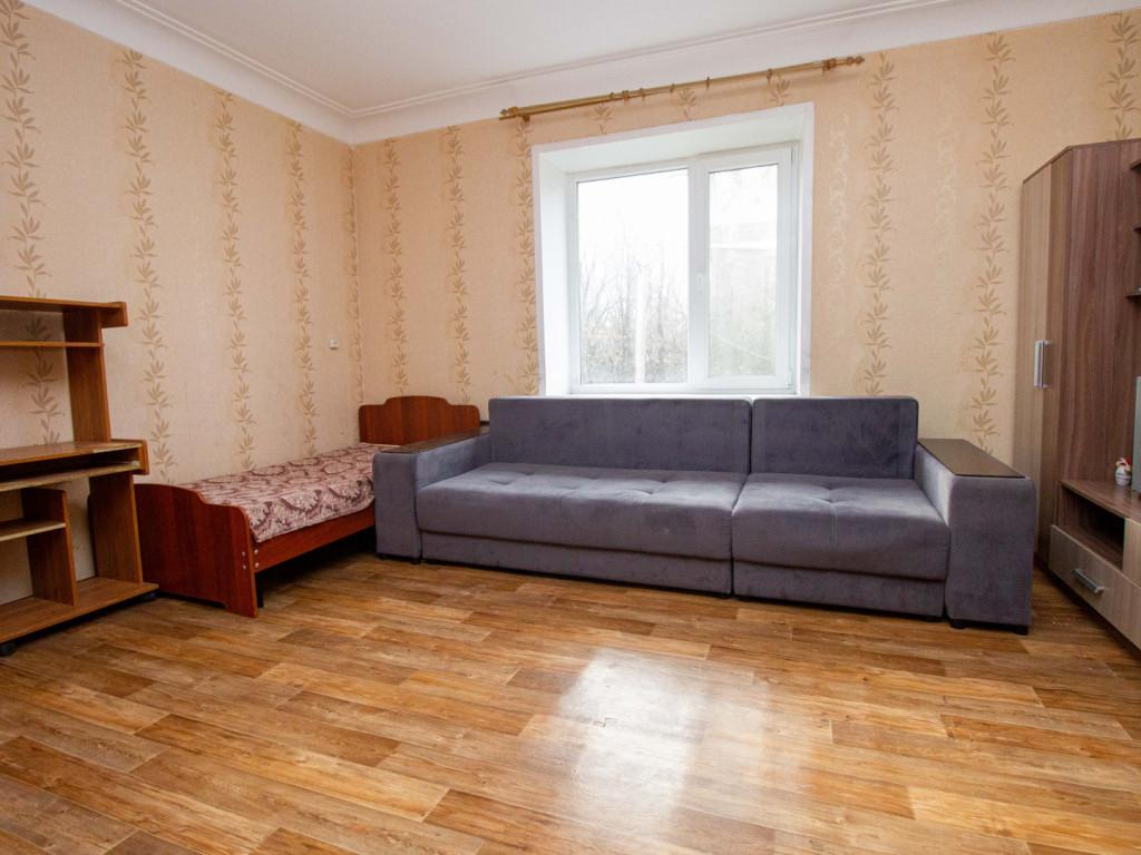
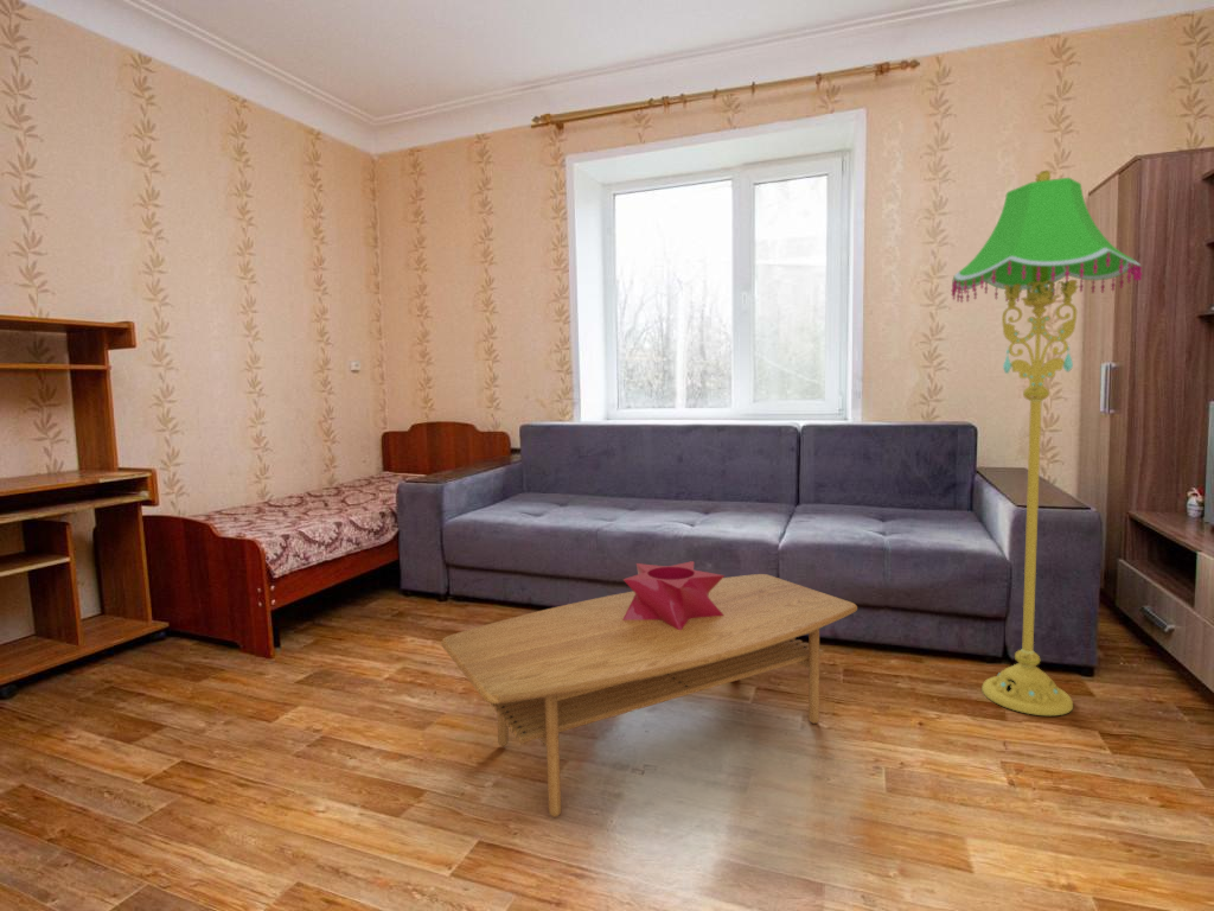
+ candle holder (676, 592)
+ floor lamp (1034, 444)
+ coffee table (660, 677)
